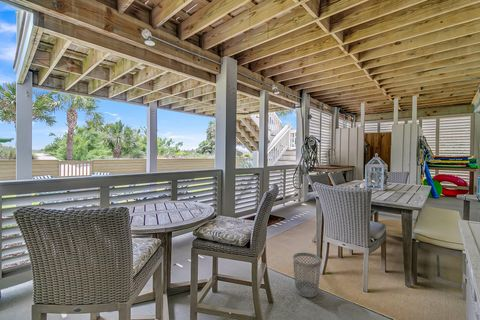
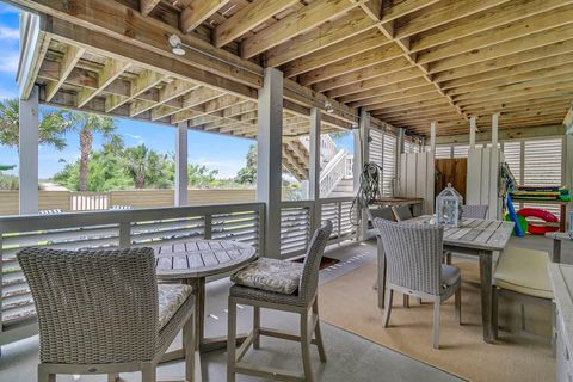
- wastebasket (307, 274)
